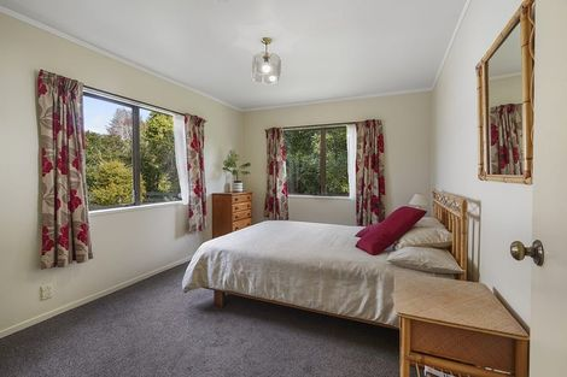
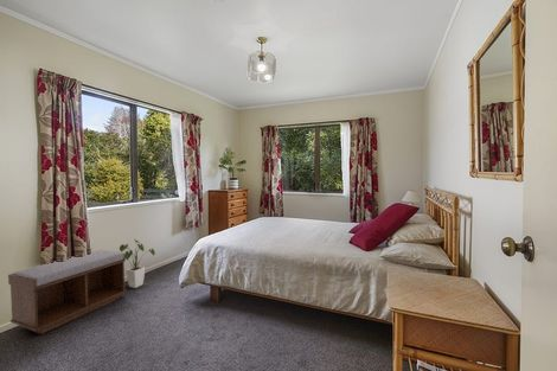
+ house plant (137, 263)
+ bench (75, 284)
